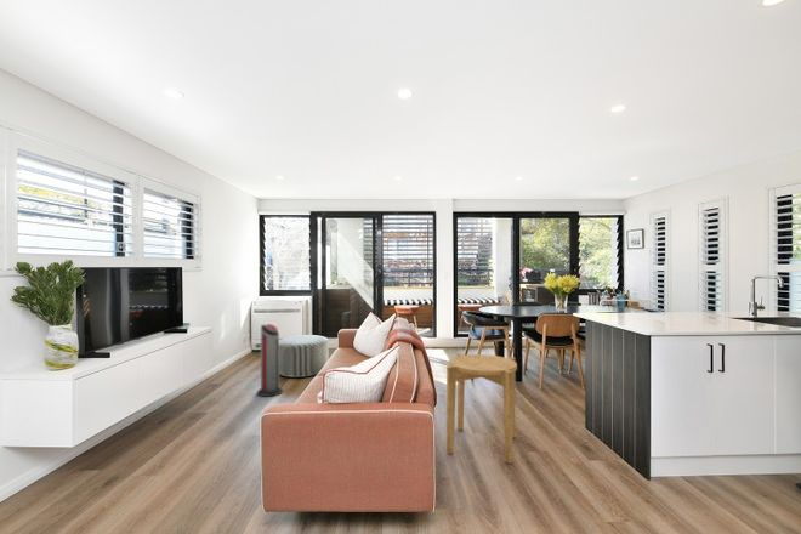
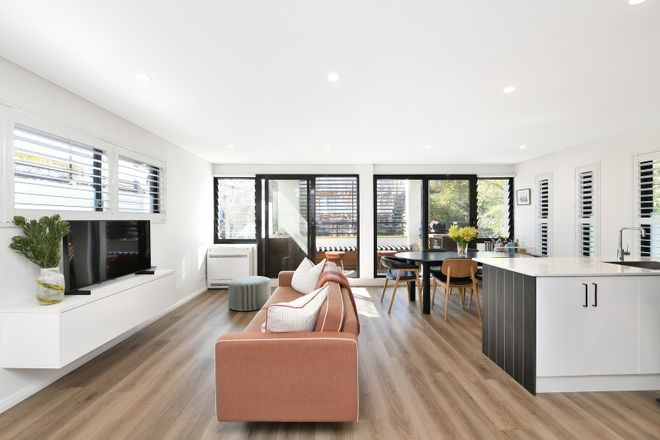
- side table (462, 403)
- air purifier (269, 358)
